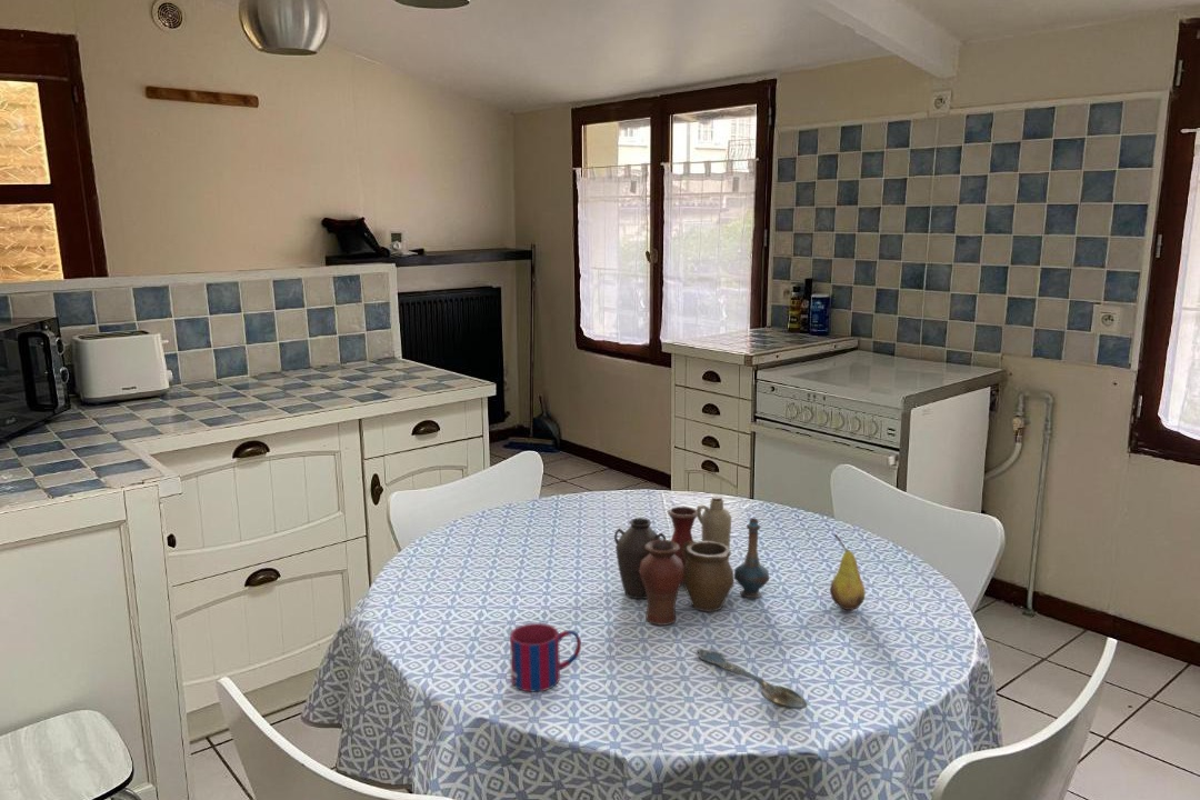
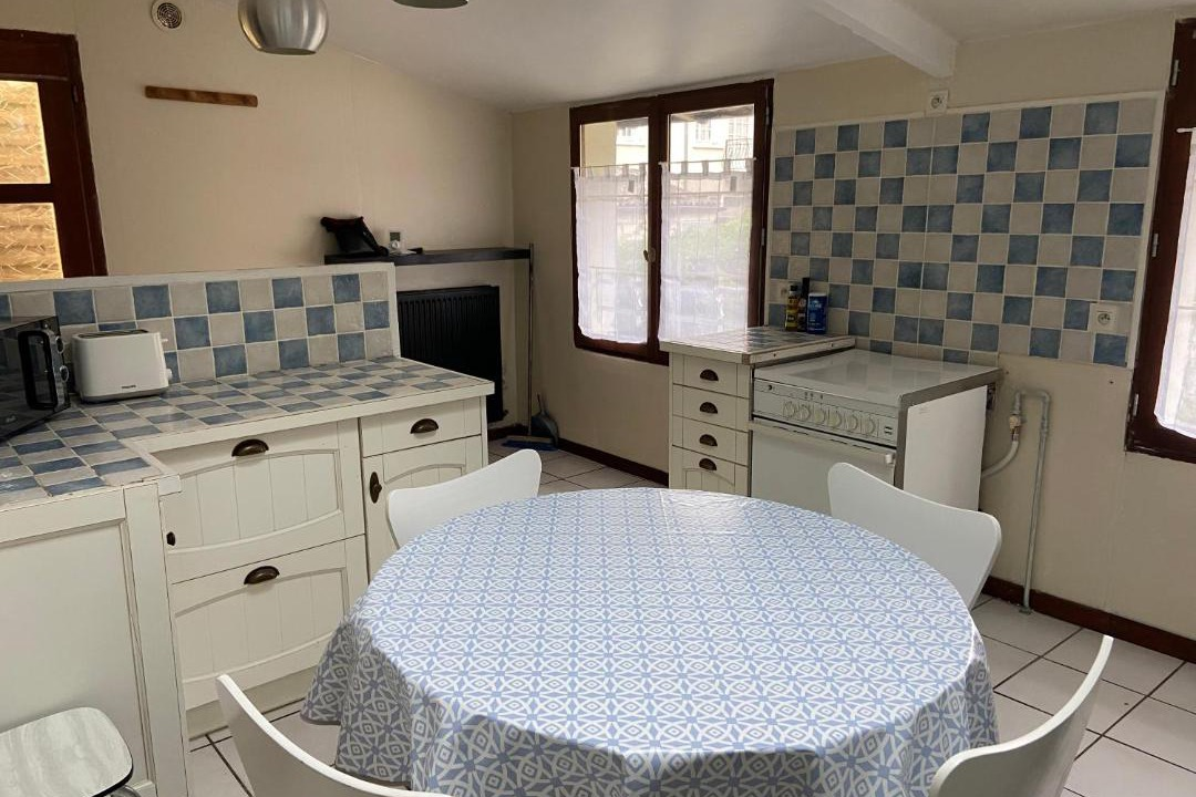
- fruit (849, 572)
- mug (547, 654)
- spoon (747, 676)
- vase (691, 554)
